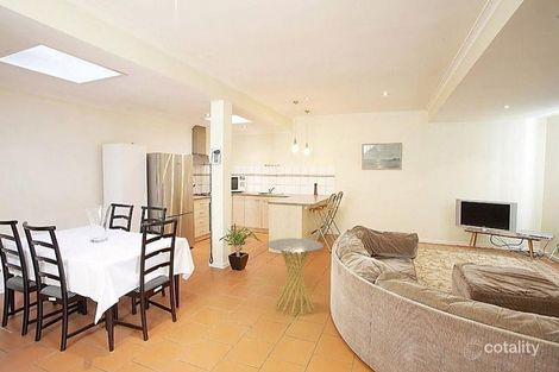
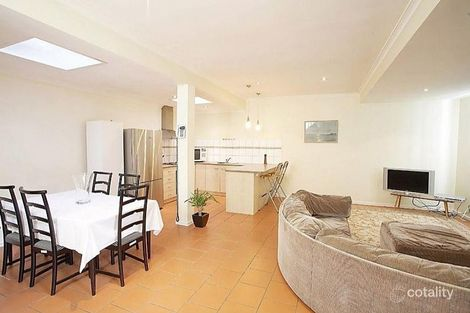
- side table (294, 276)
